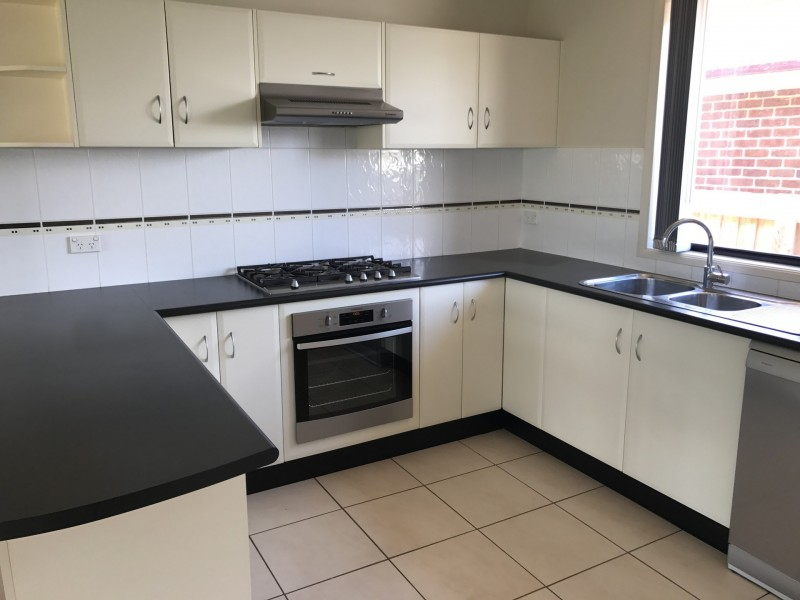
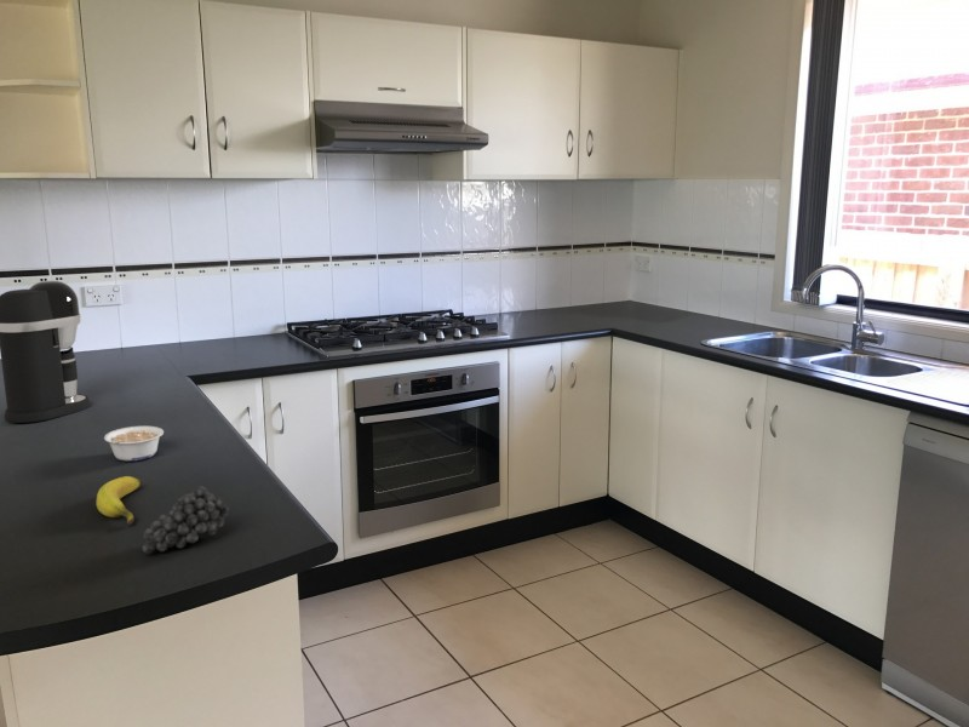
+ coffee maker (41, 348)
+ legume (134, 442)
+ fruit (184, 515)
+ banana (119, 497)
